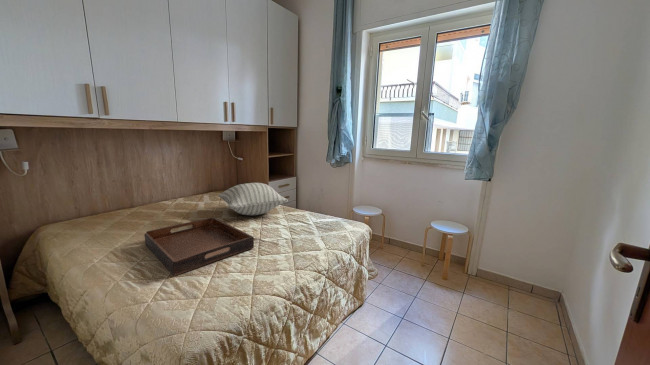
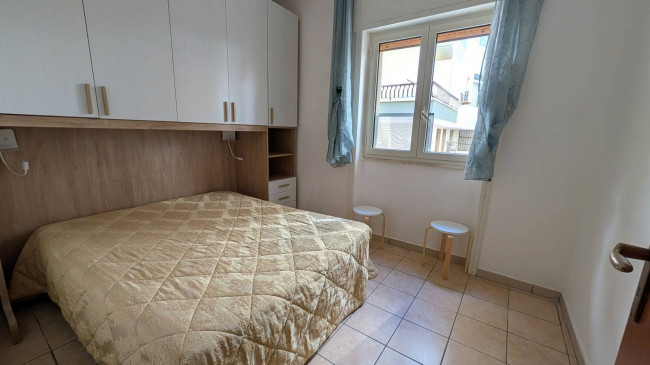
- pillow (252, 197)
- serving tray (198, 240)
